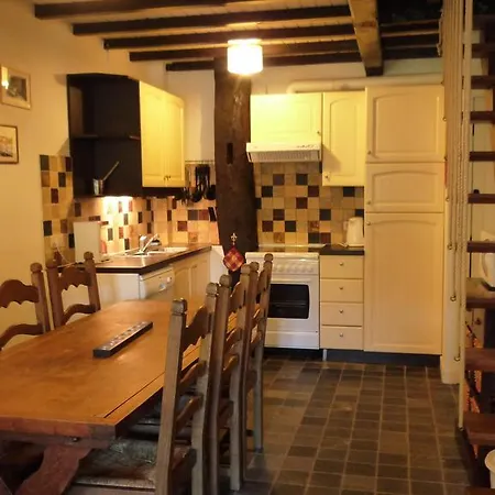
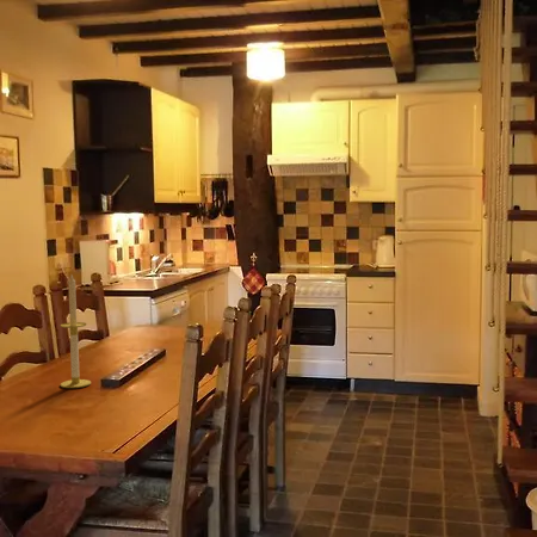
+ candle (73, 328)
